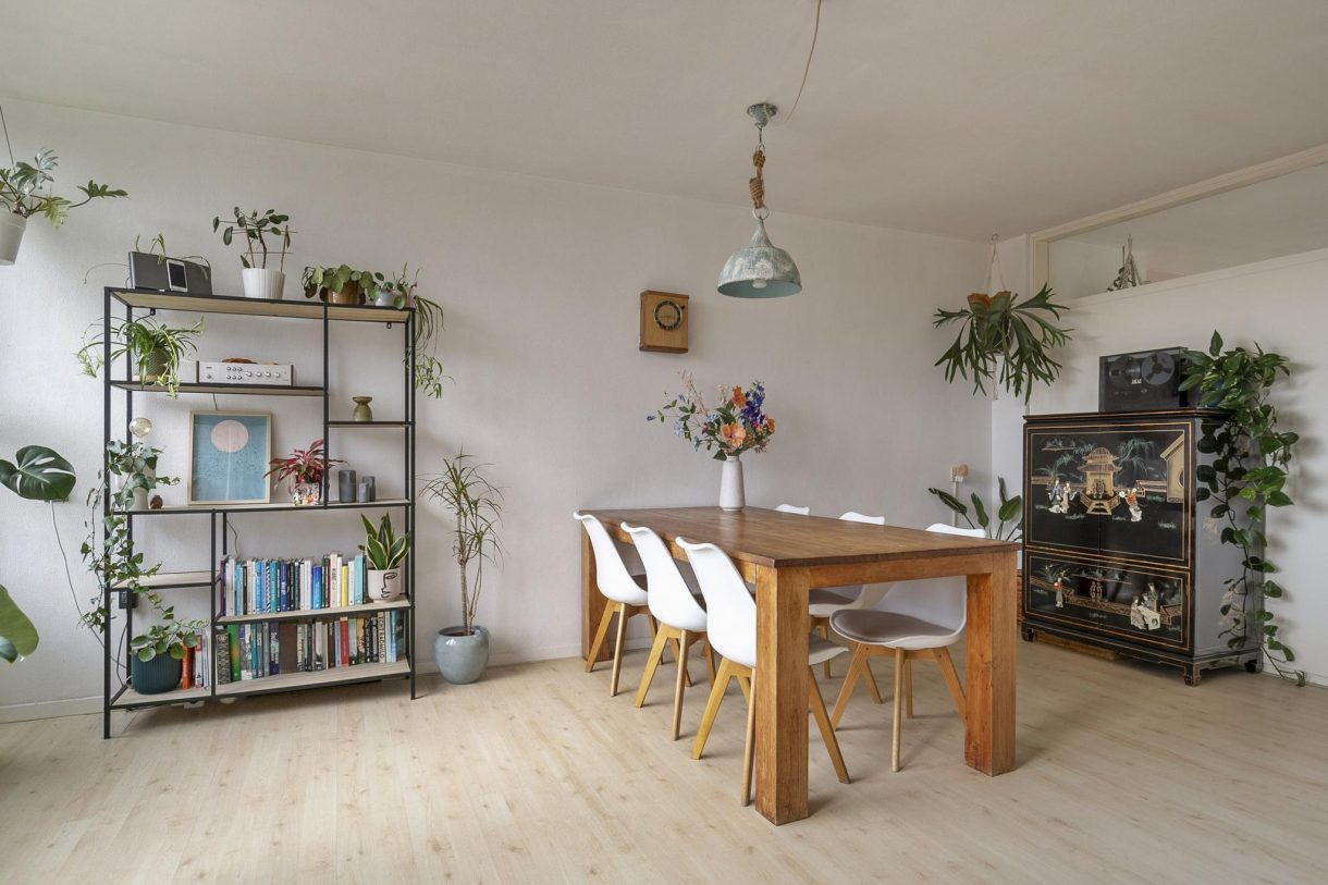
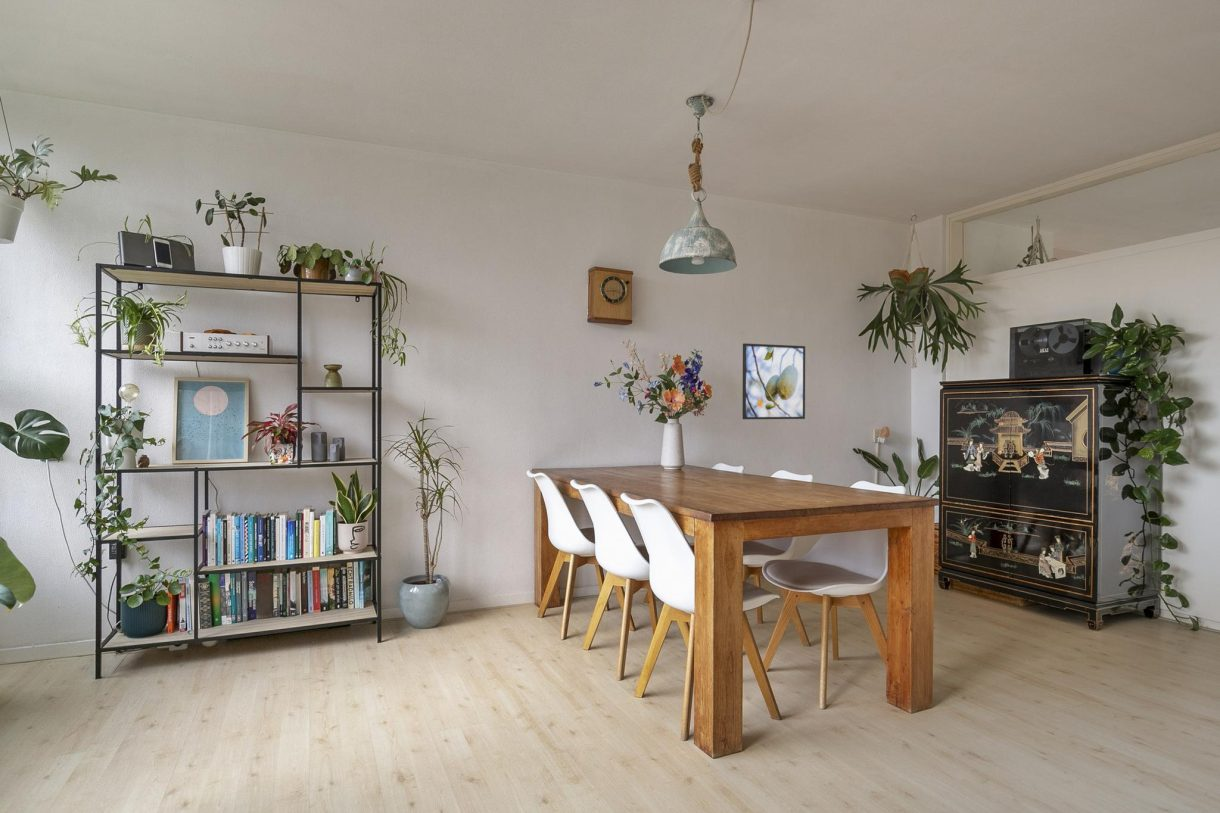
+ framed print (774, 382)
